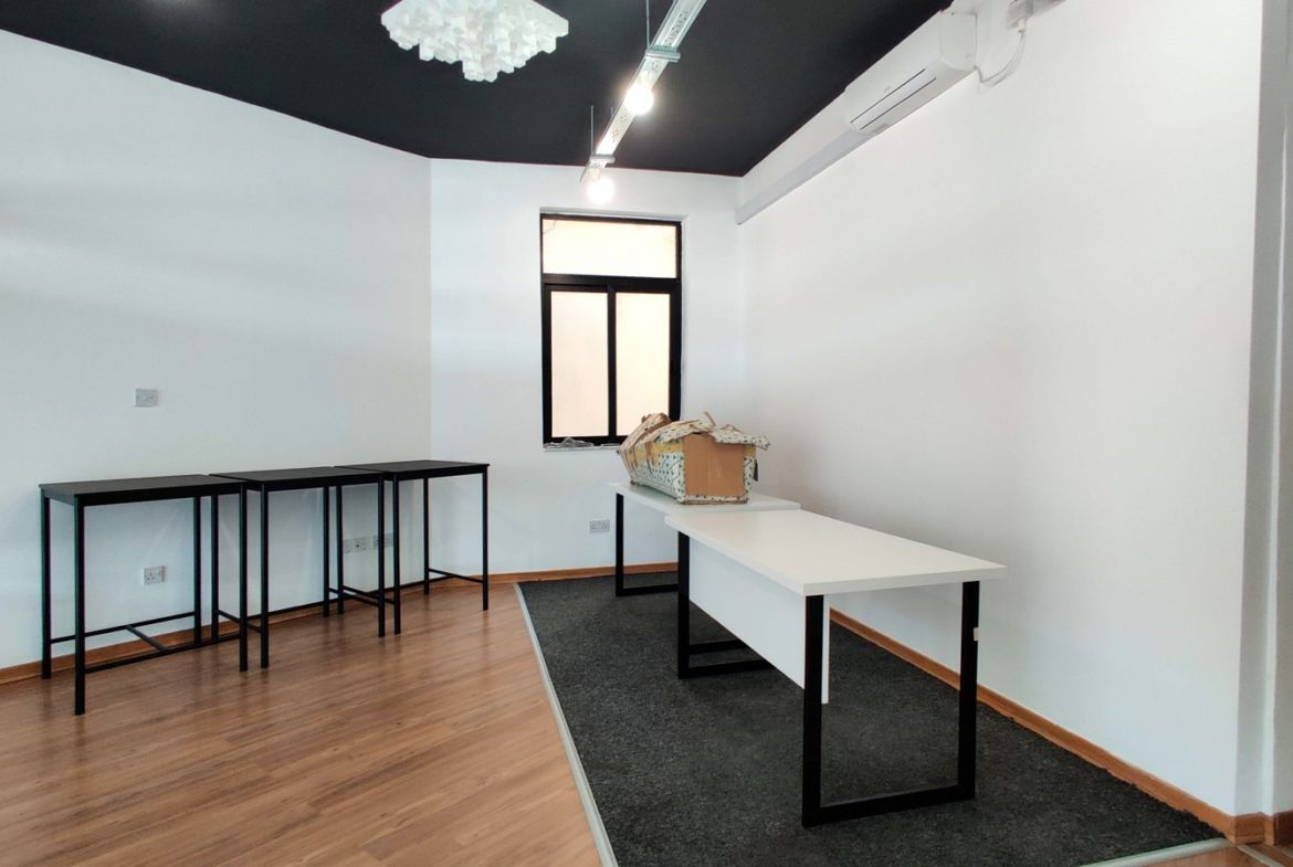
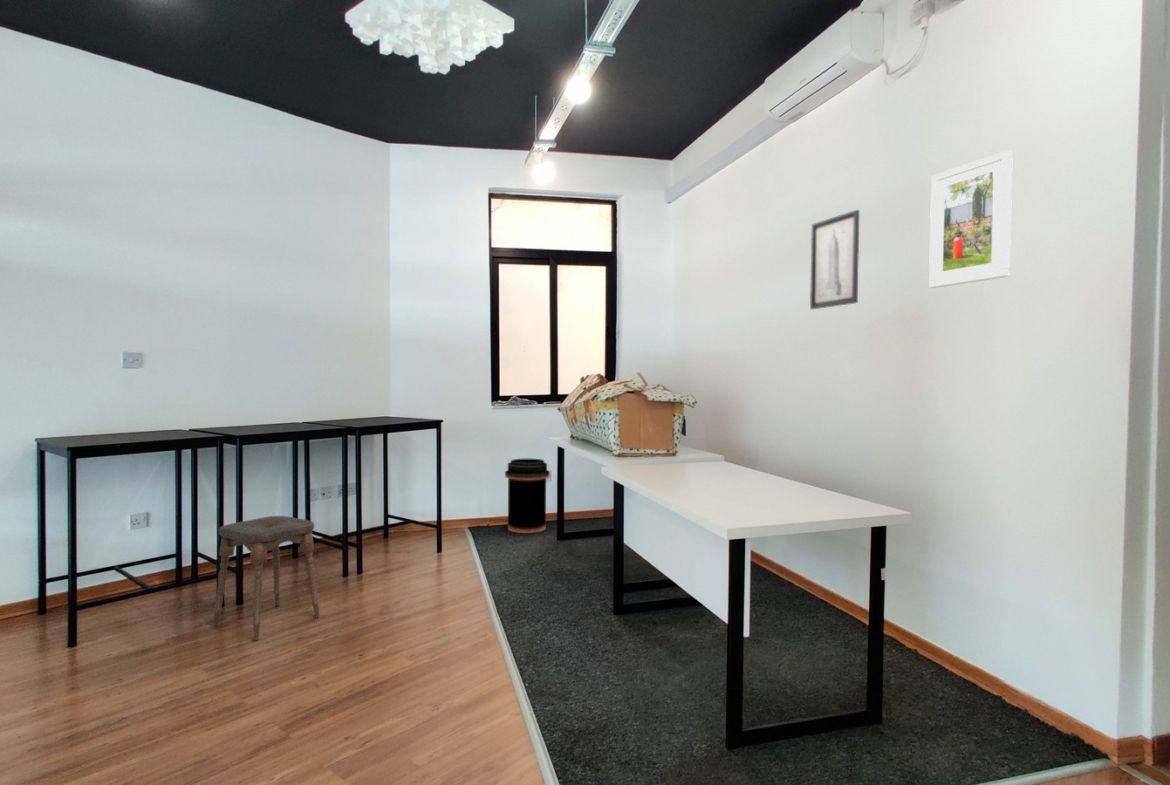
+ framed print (968, 223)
+ stool (262, 573)
+ wall art (833, 261)
+ trash can (527, 494)
